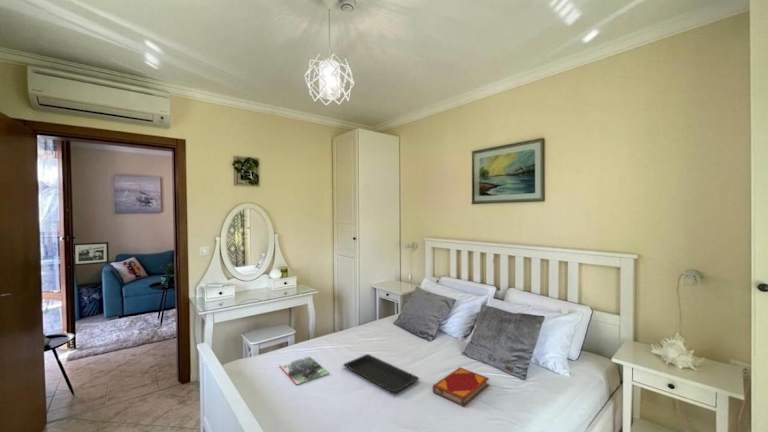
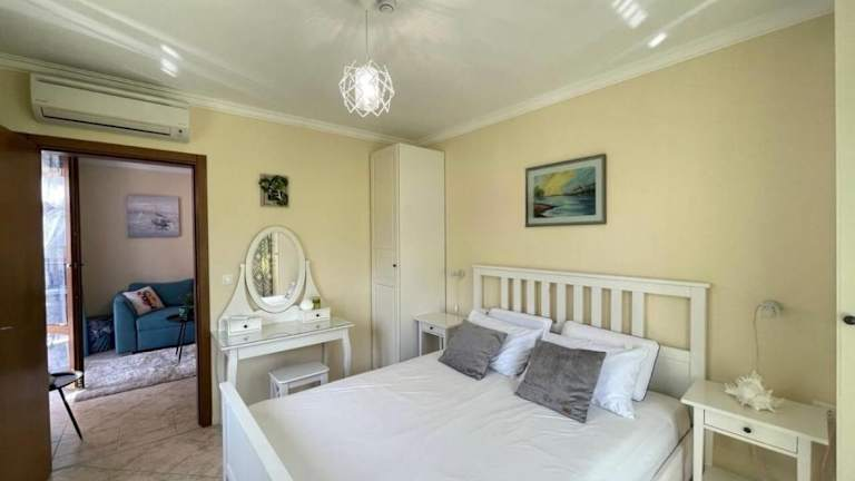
- picture frame (91, 253)
- serving tray (379, 372)
- hardback book (461, 385)
- magazine (303, 369)
